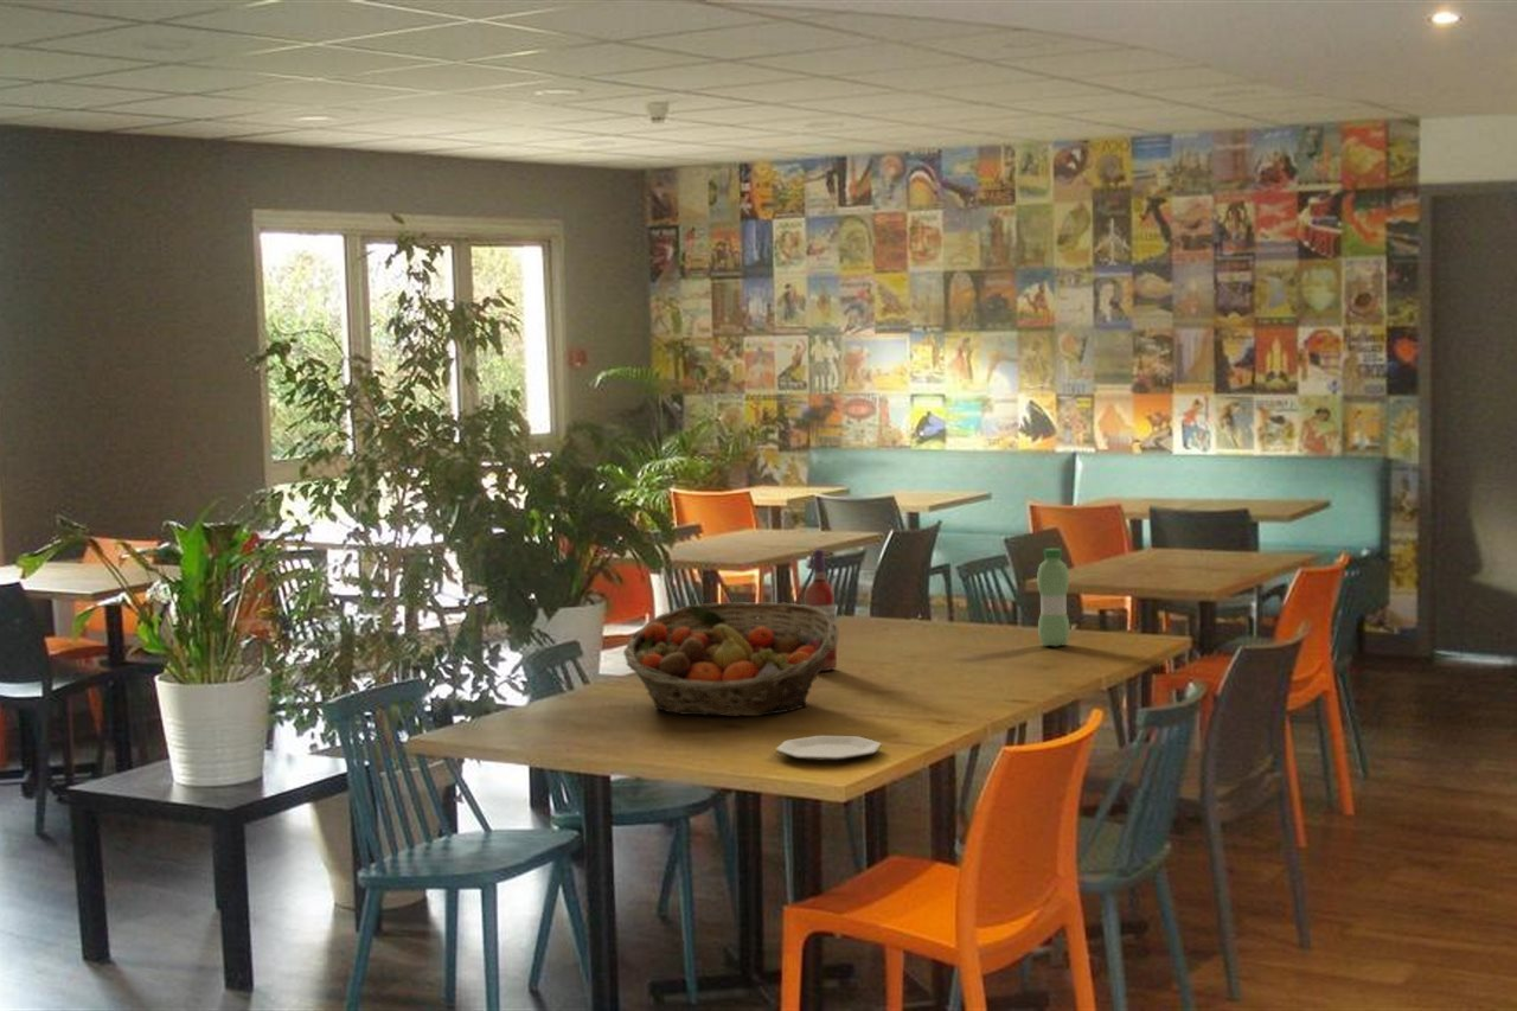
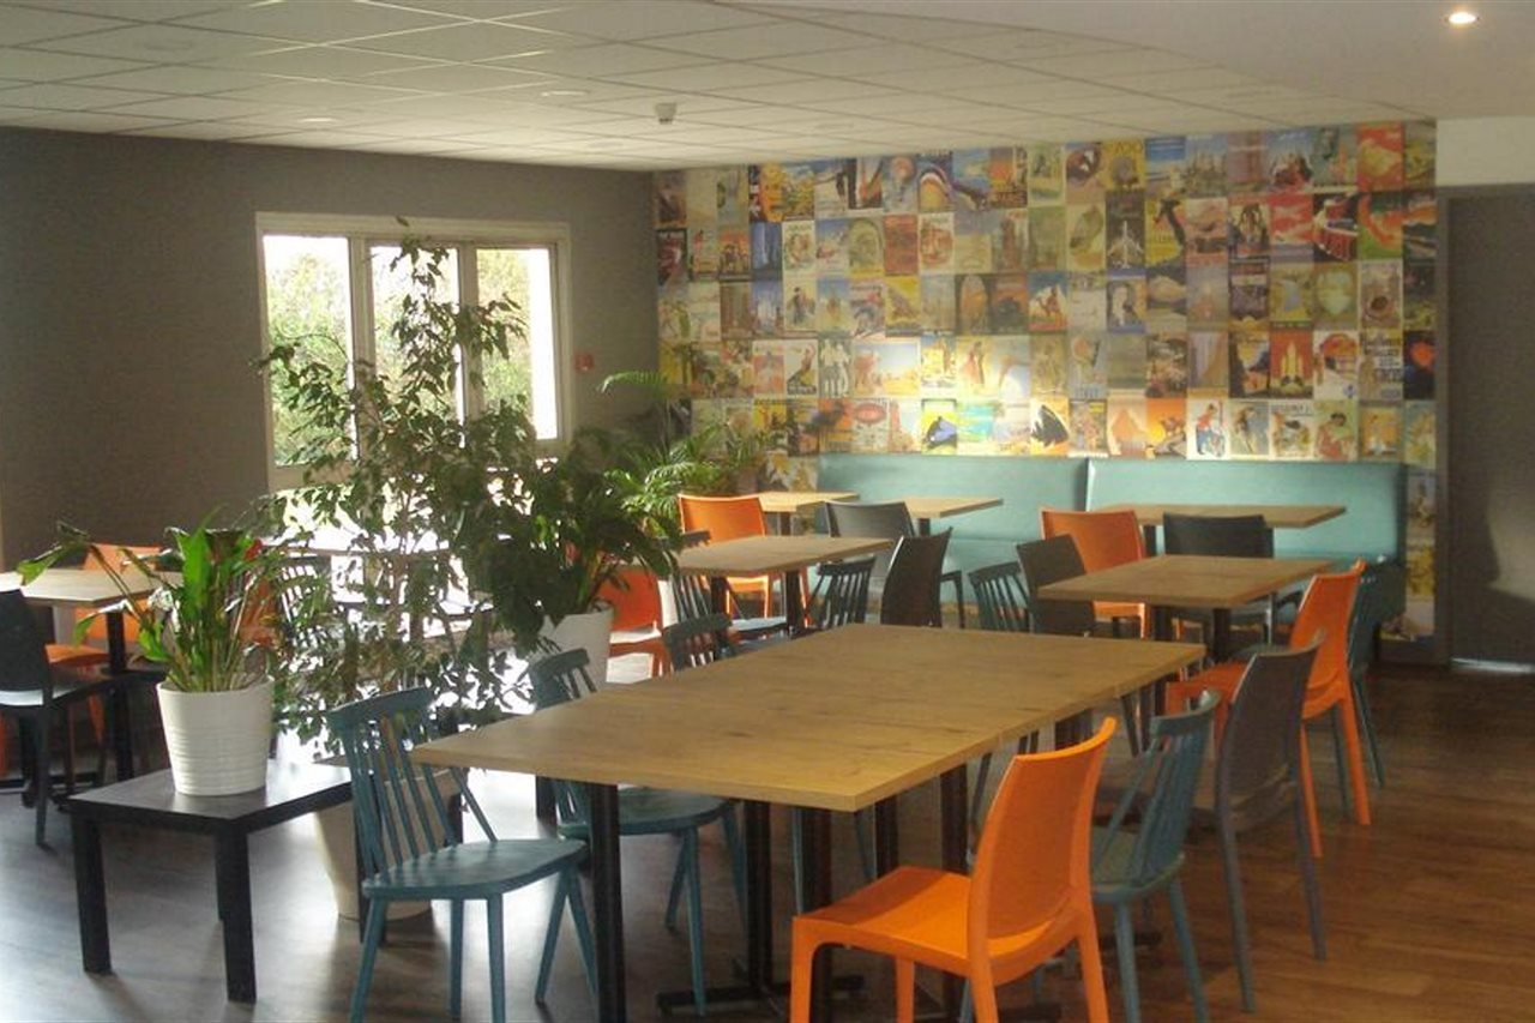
- fruit basket (731, 658)
- wine bottle (820, 608)
- water bottle (1052, 596)
- plate (828, 749)
